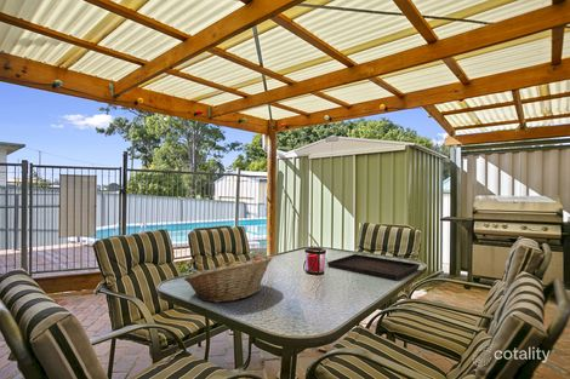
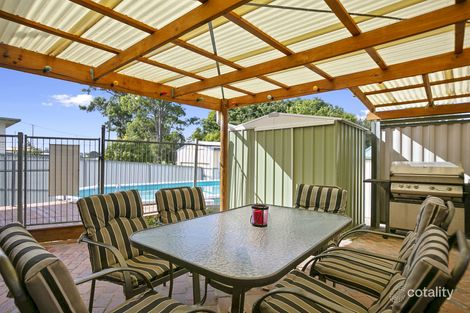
- fruit basket (230, 275)
- serving tray (372, 265)
